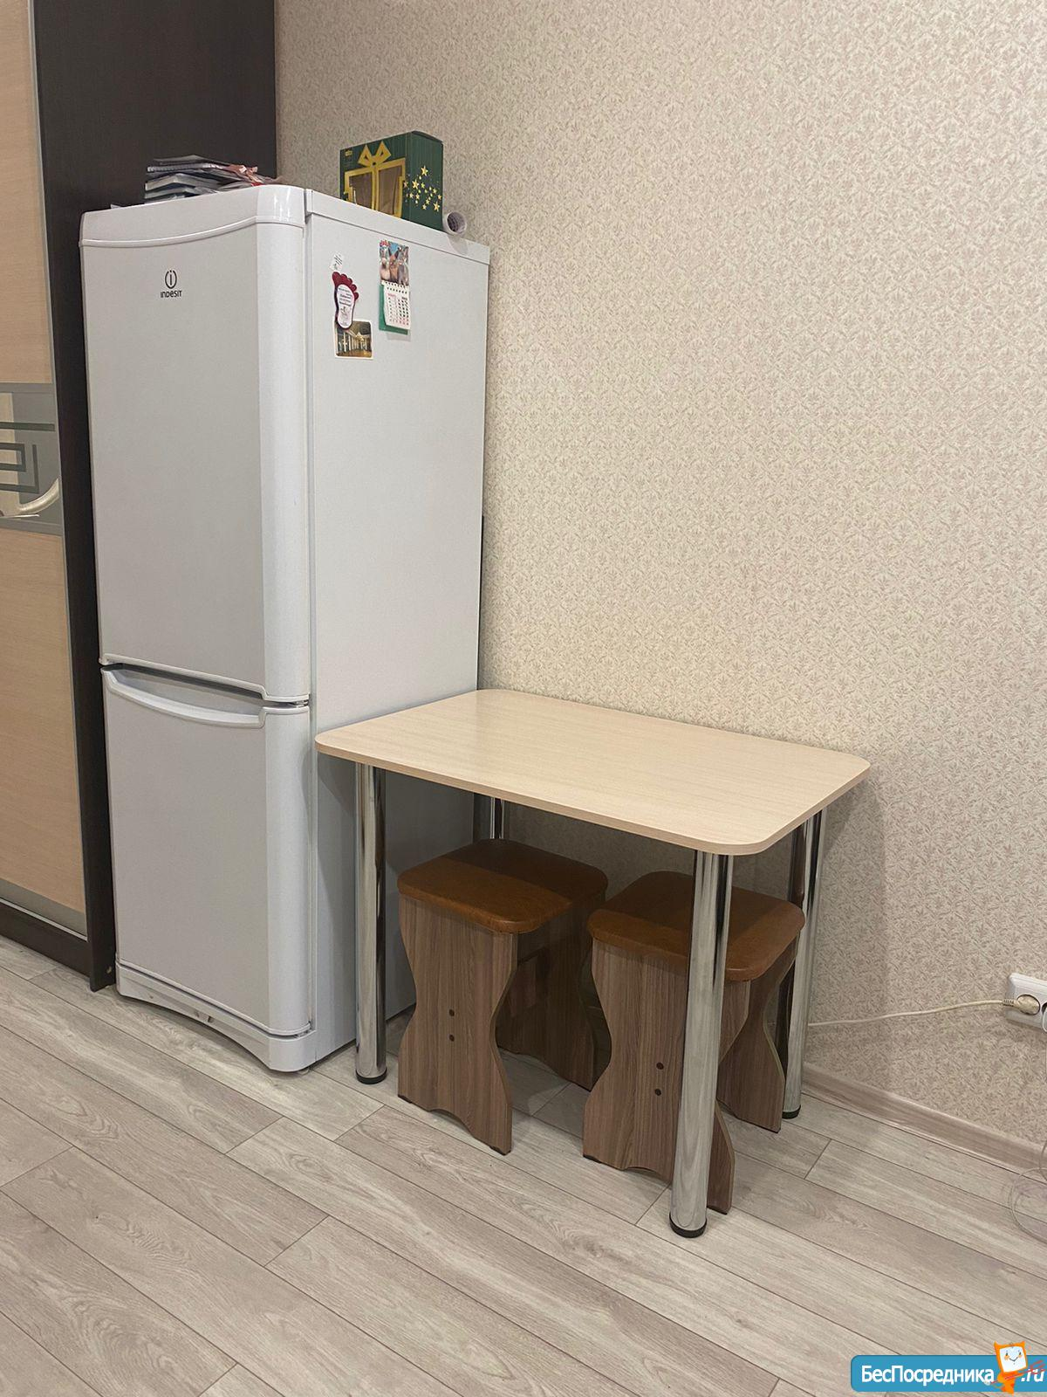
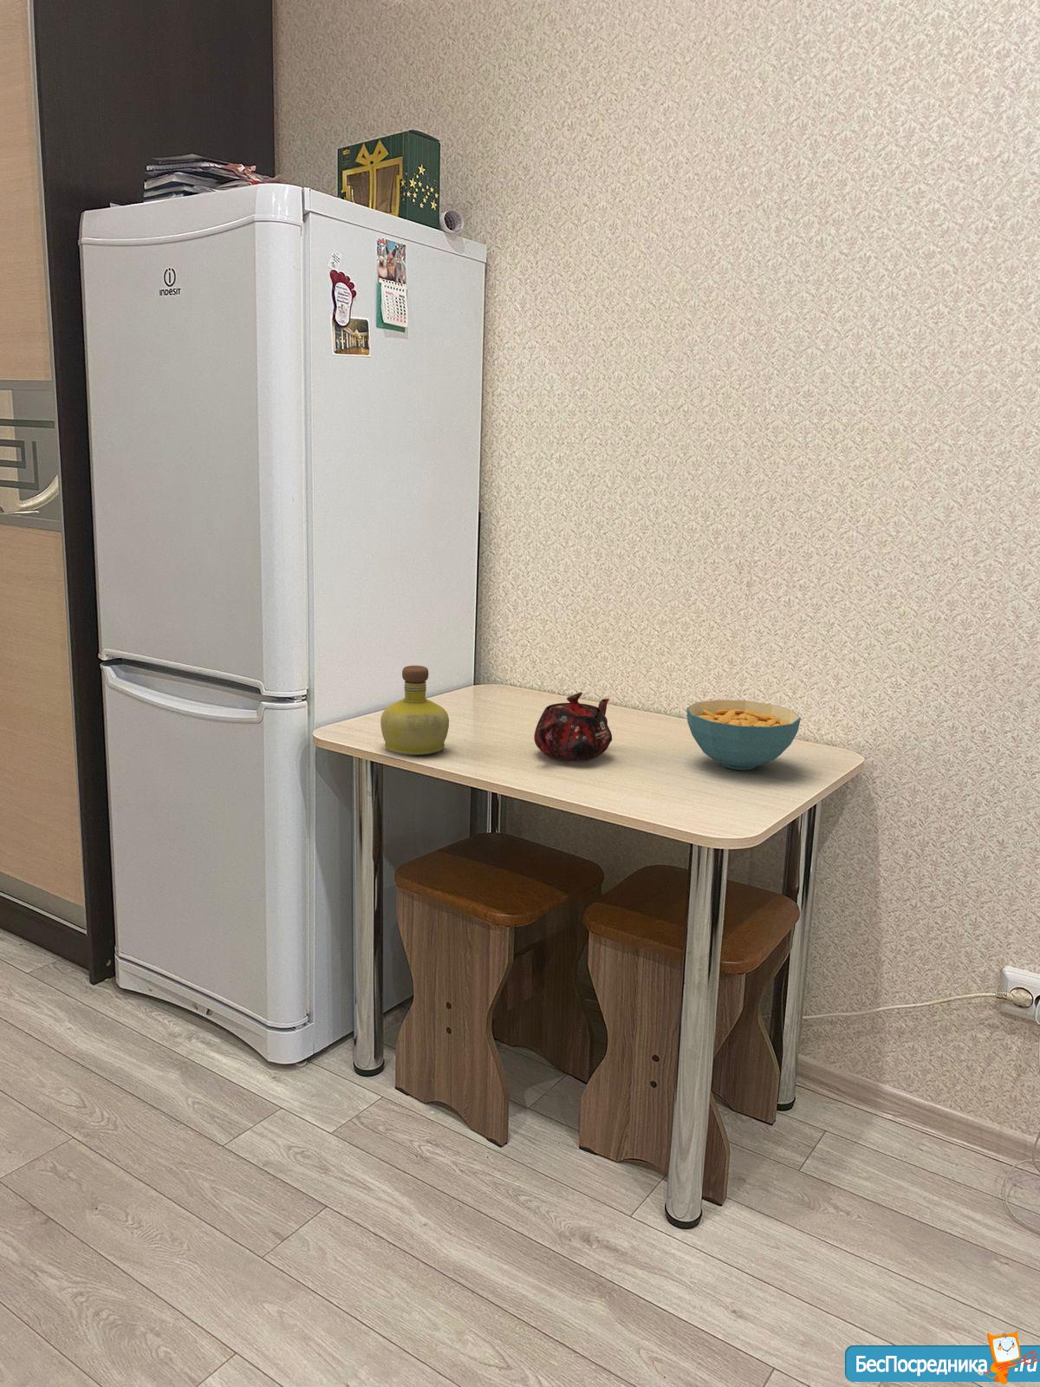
+ bottle (414, 708)
+ cereal bowl (741, 738)
+ teapot (575, 723)
